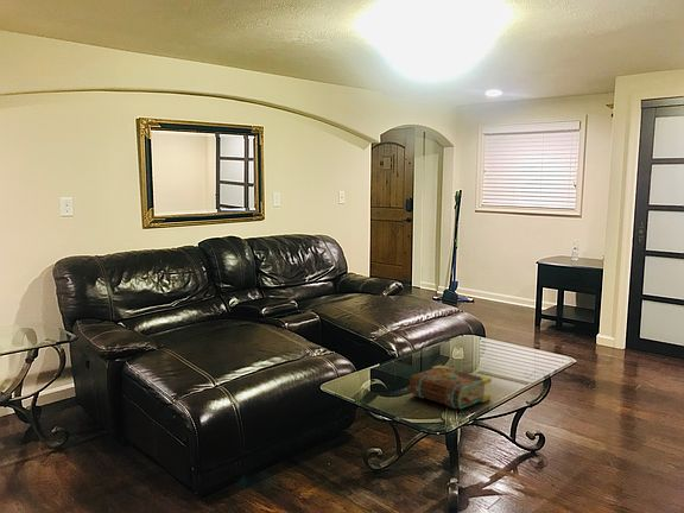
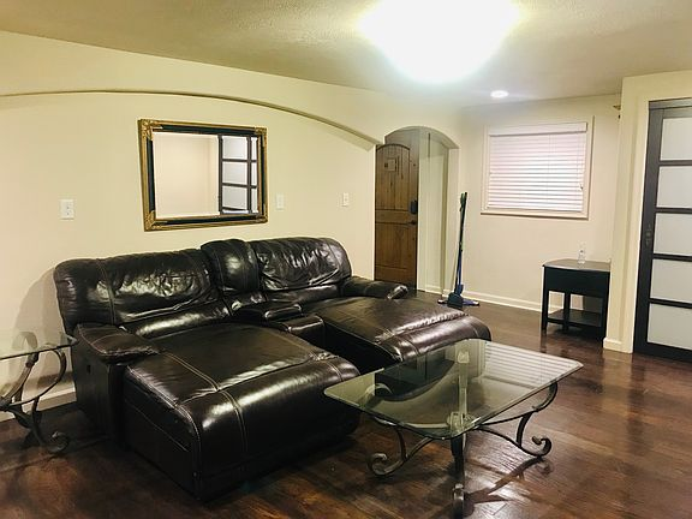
- book (449, 385)
